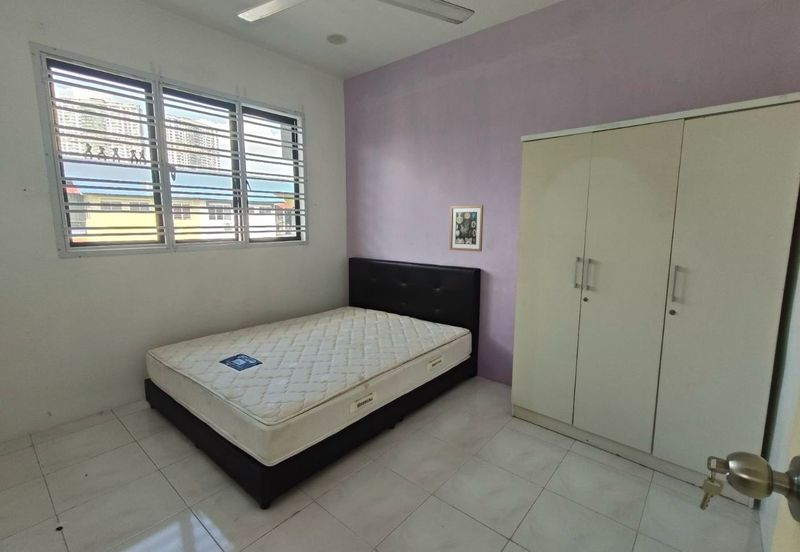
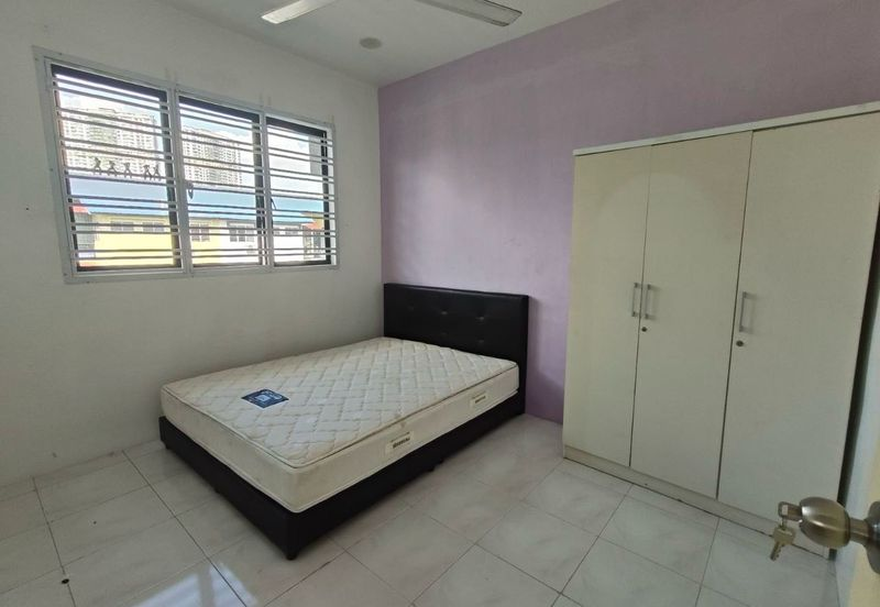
- wall art (465, 228)
